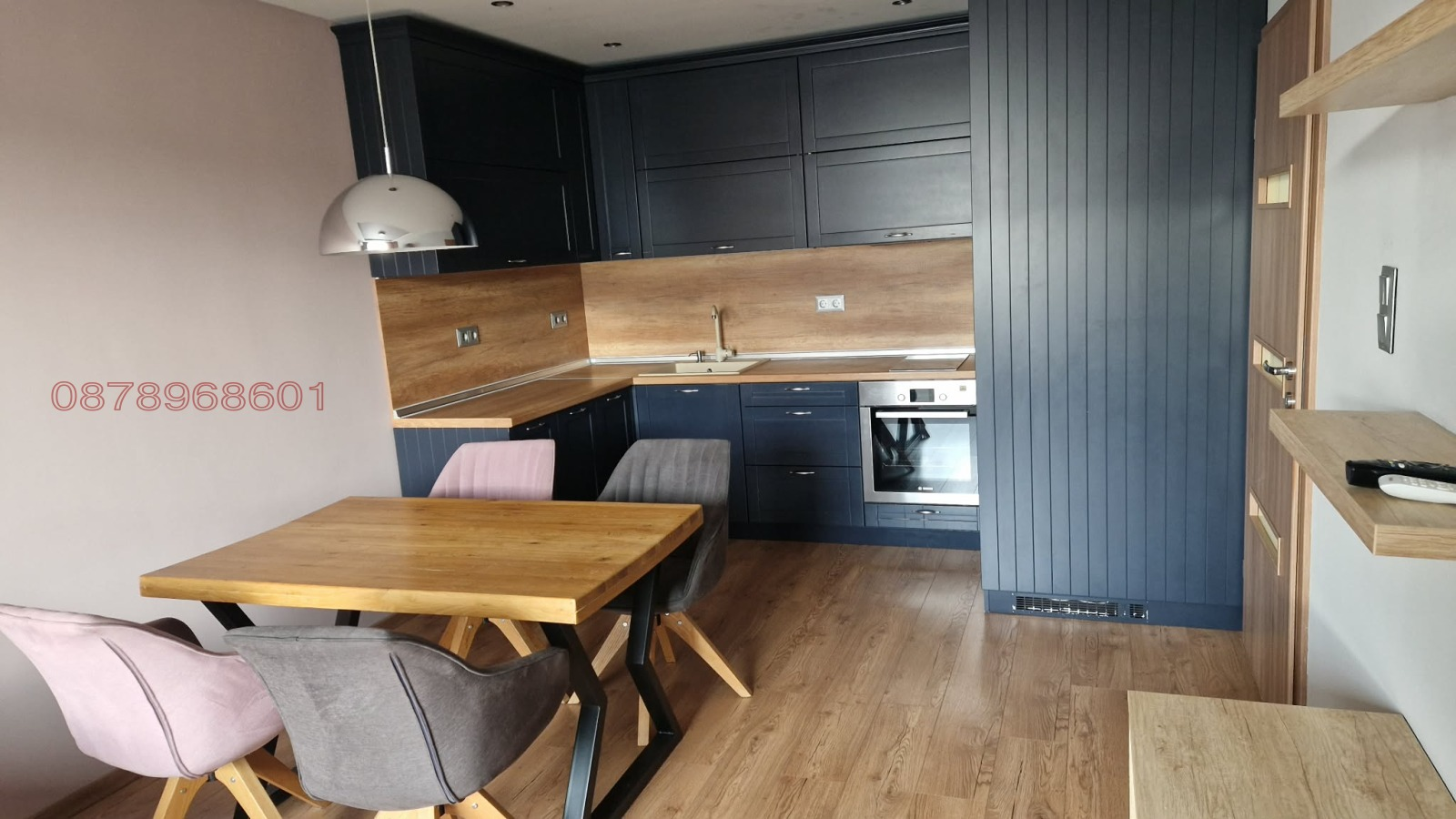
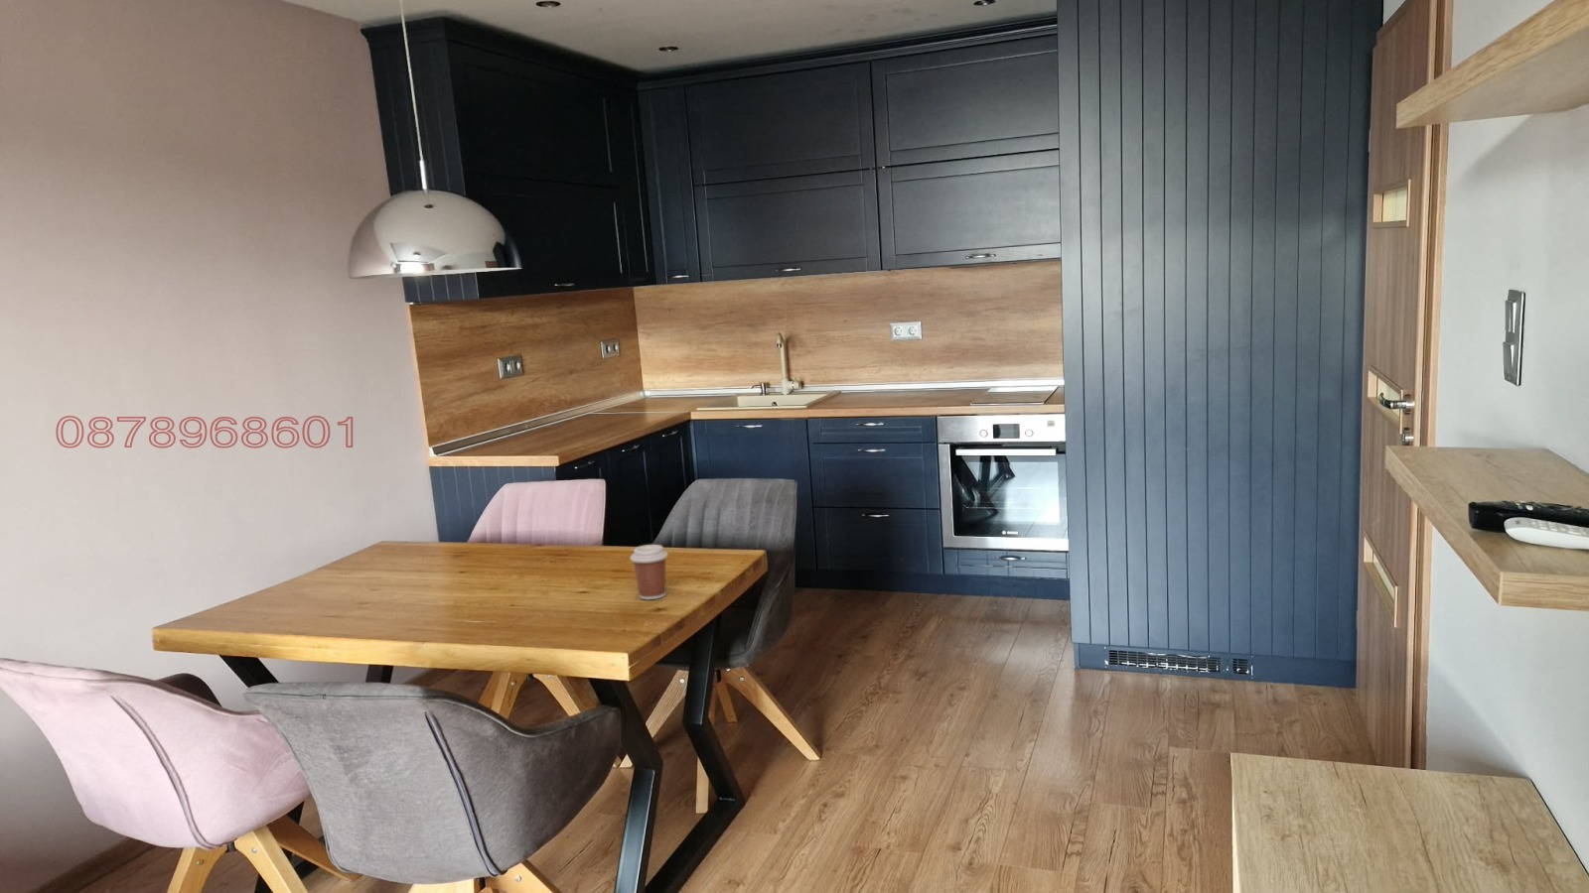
+ coffee cup (650, 571)
